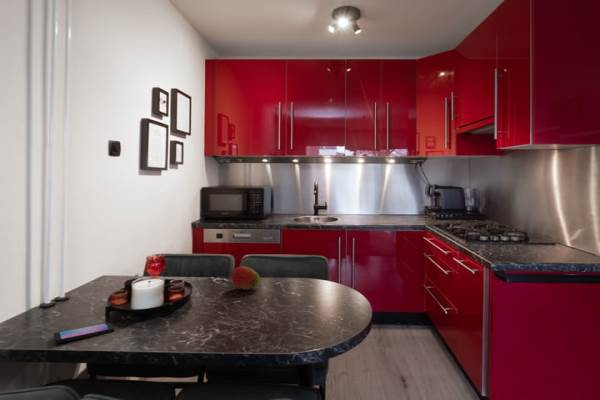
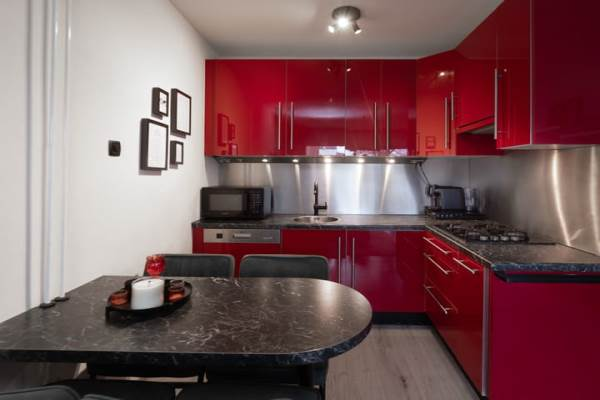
- smartphone (84, 332)
- fruit (245, 277)
